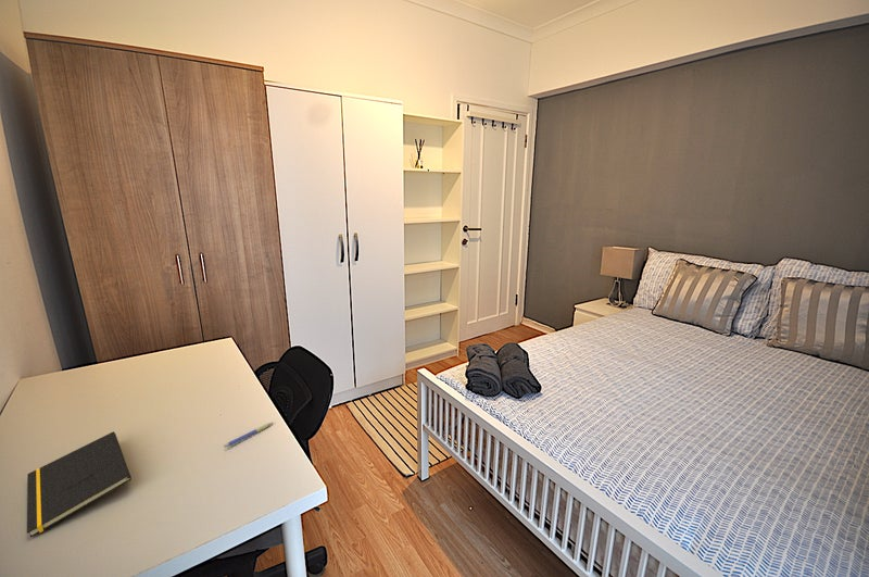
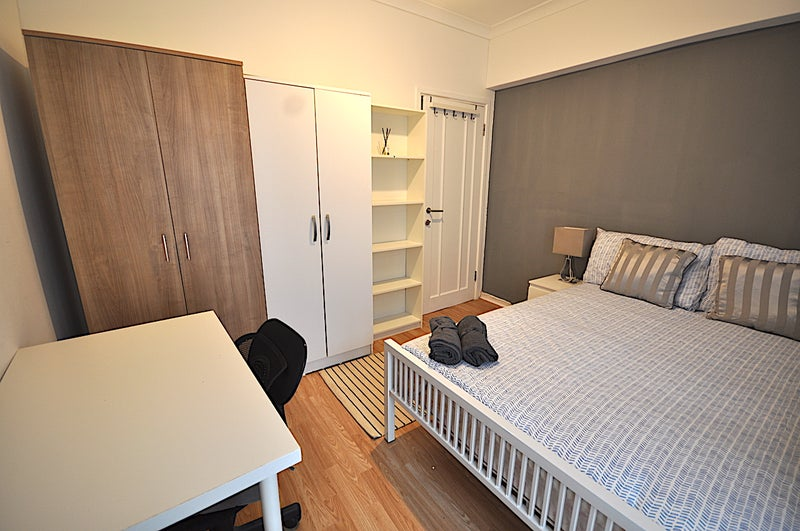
- notepad (78, 476)
- pen (250, 434)
